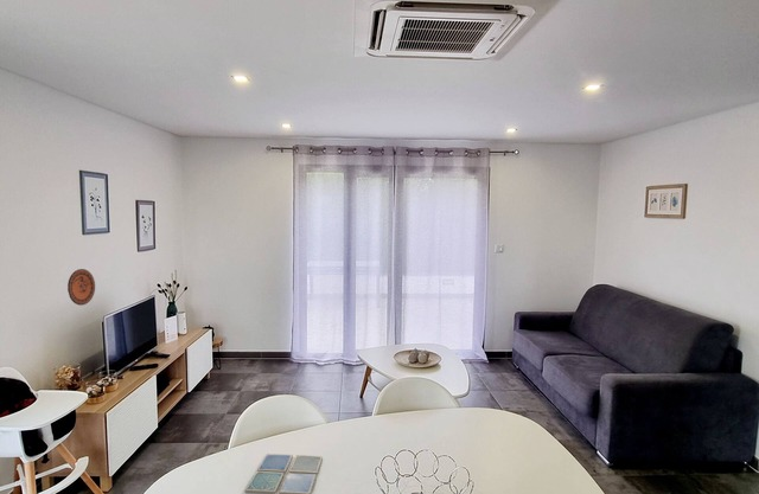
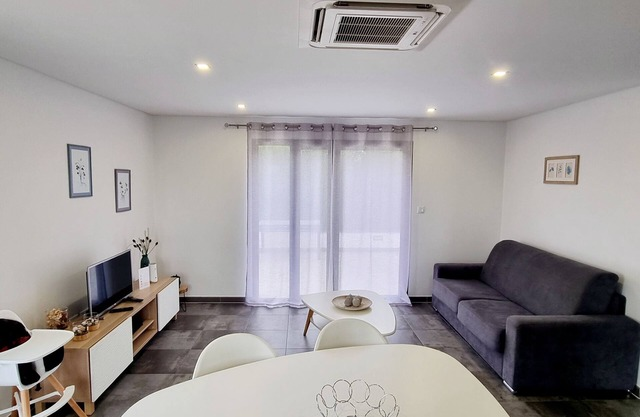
- drink coaster (287, 474)
- decorative plate (81, 287)
